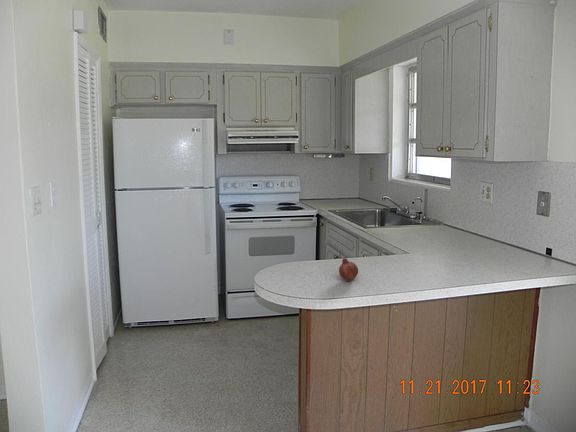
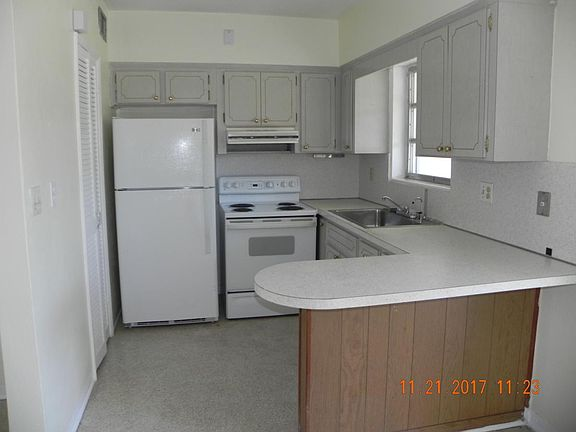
- fruit (348, 269)
